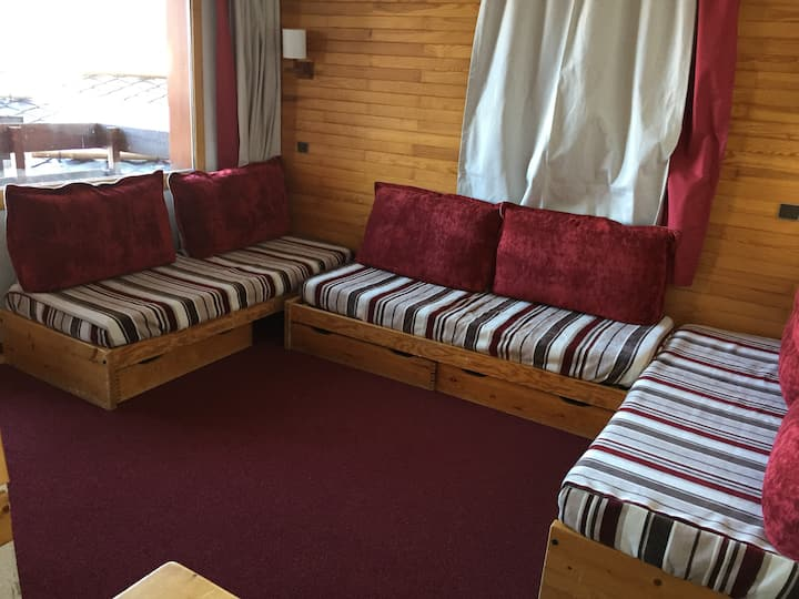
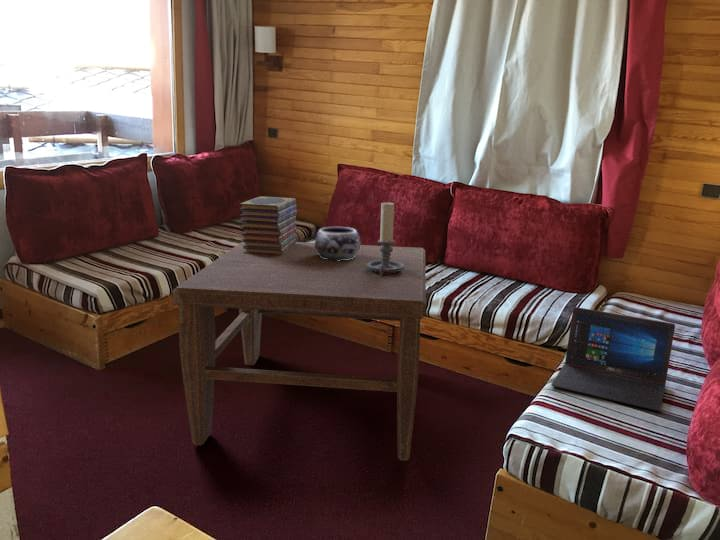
+ candle holder (385, 236)
+ coffee table (323, 316)
+ decorative bowl (337, 242)
+ laptop (613, 355)
+ book stack (269, 224)
